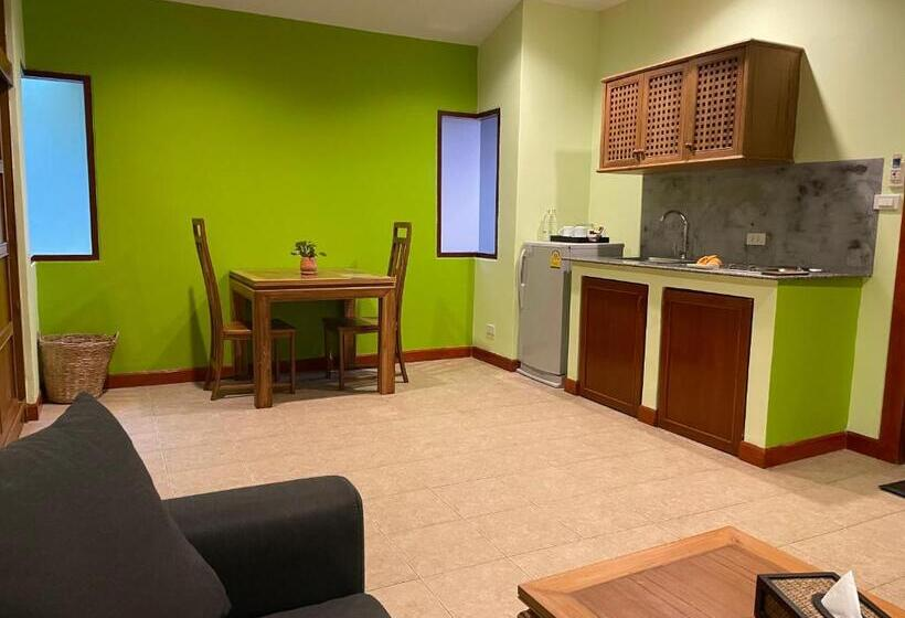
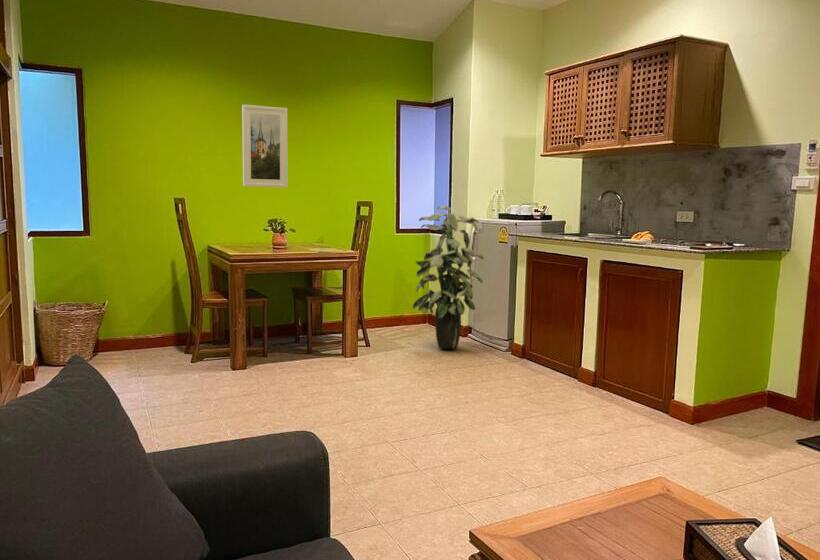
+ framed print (265, 146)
+ indoor plant (445, 277)
